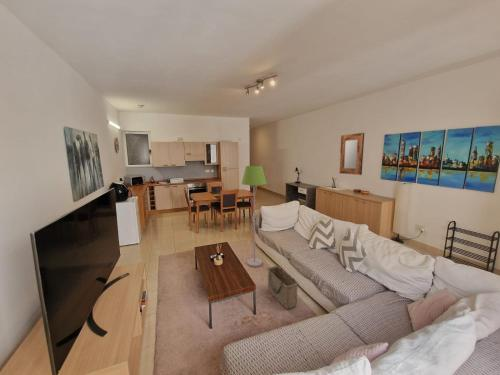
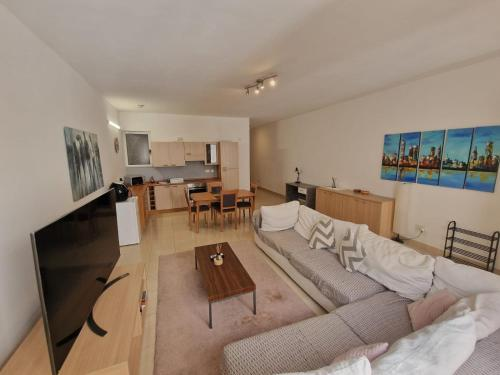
- basket (281, 286)
- floor lamp (254, 215)
- home mirror (351, 154)
